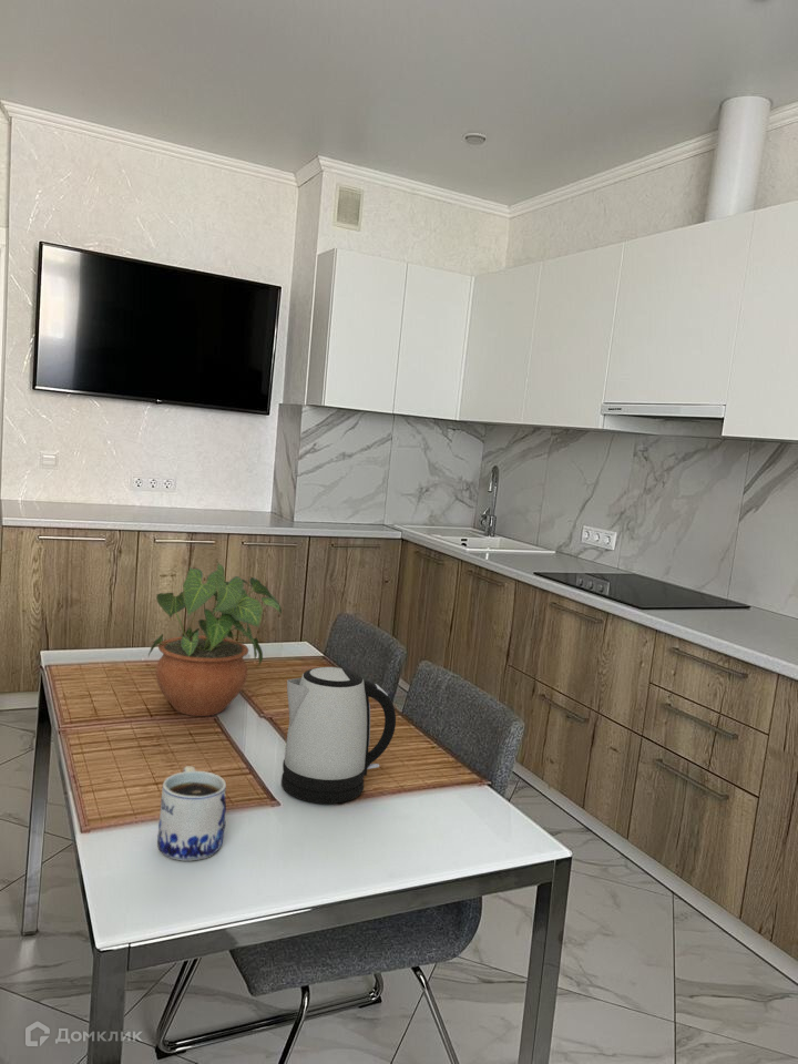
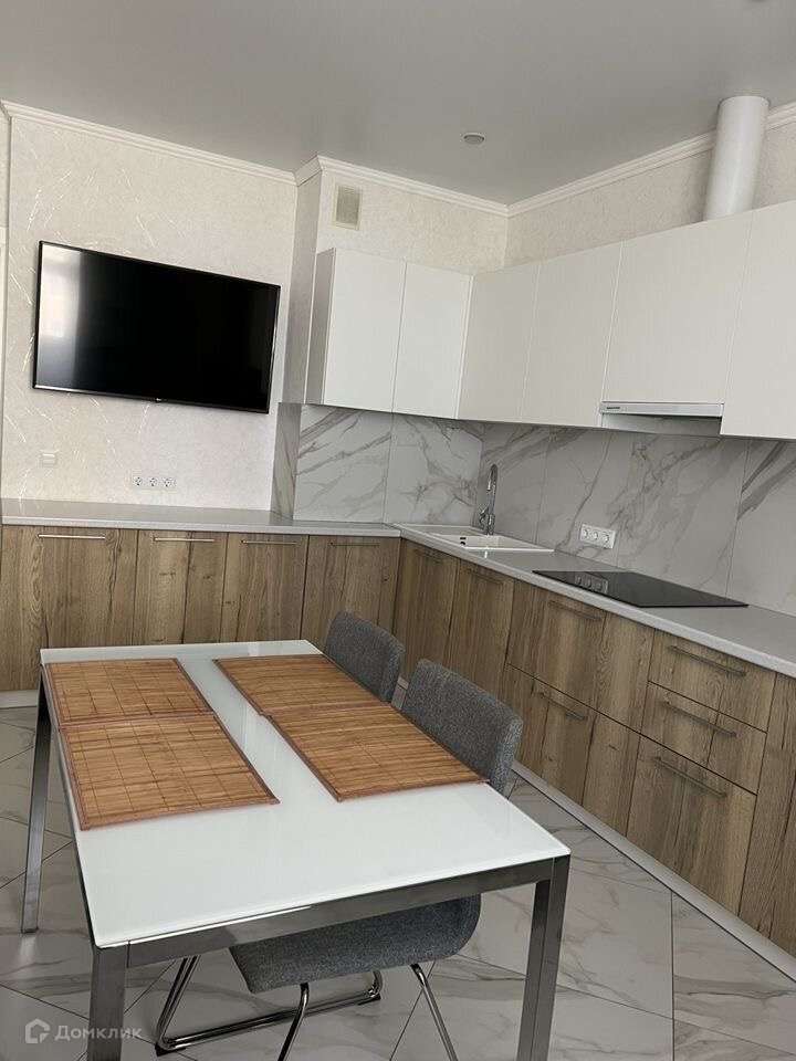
- mug (190, 809)
- kettle (339, 728)
- potted plant (211, 635)
